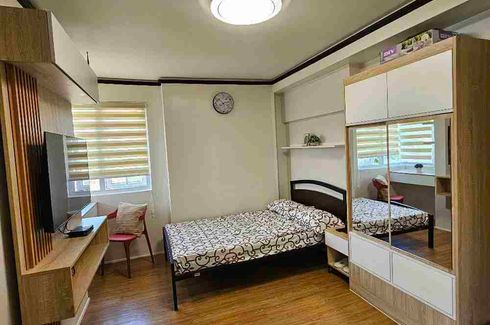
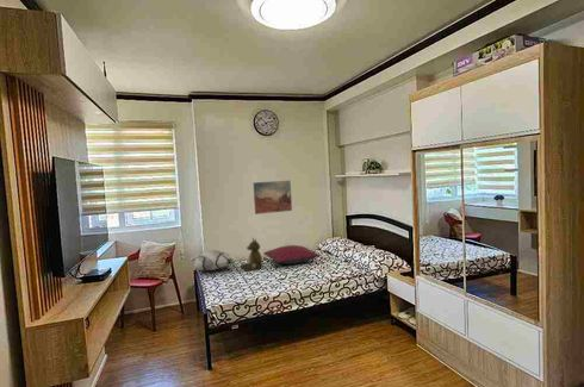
+ wall art (273, 196)
+ pillow (291, 254)
+ decorative pillow (211, 260)
+ teddy bear (250, 254)
